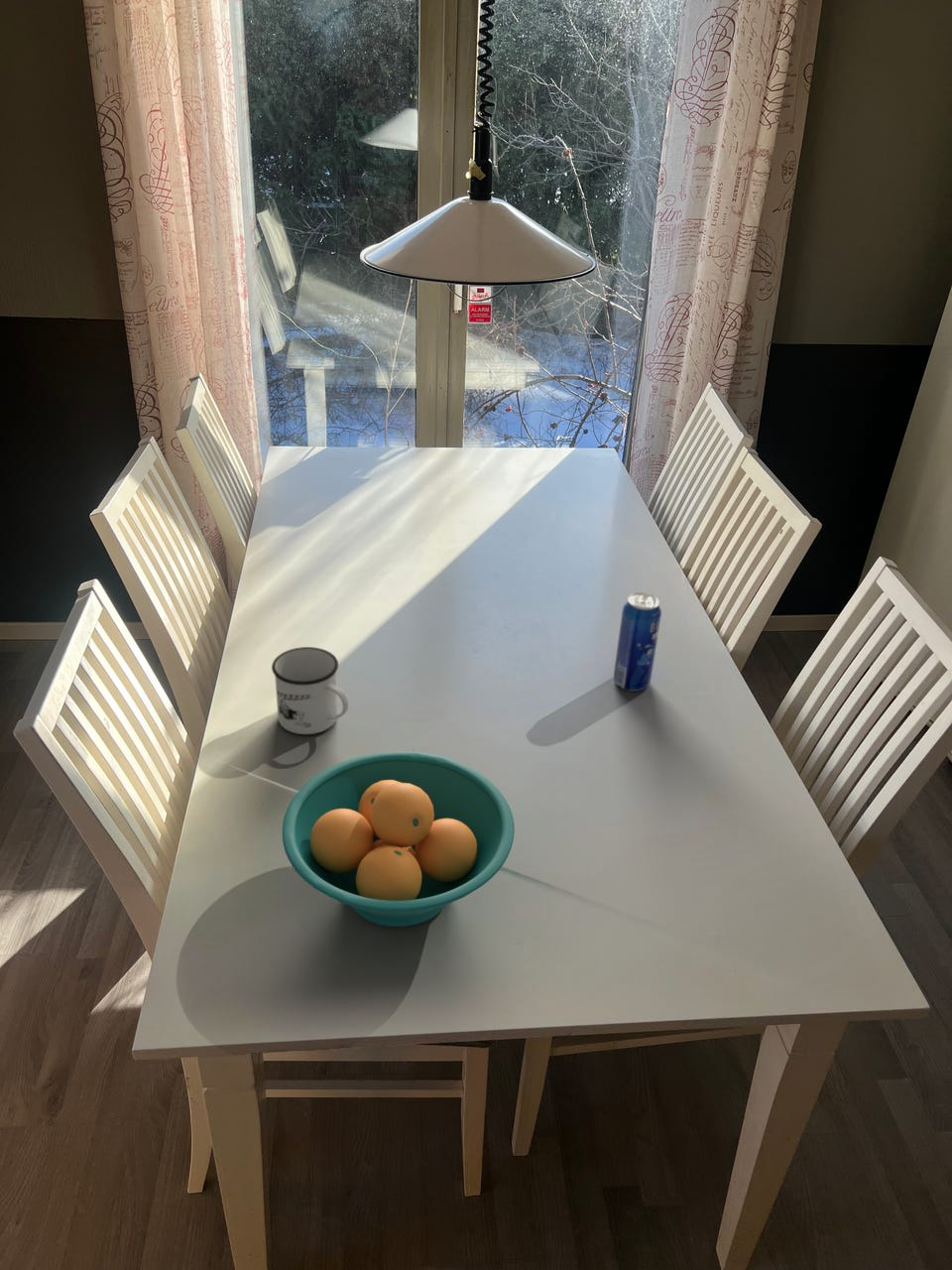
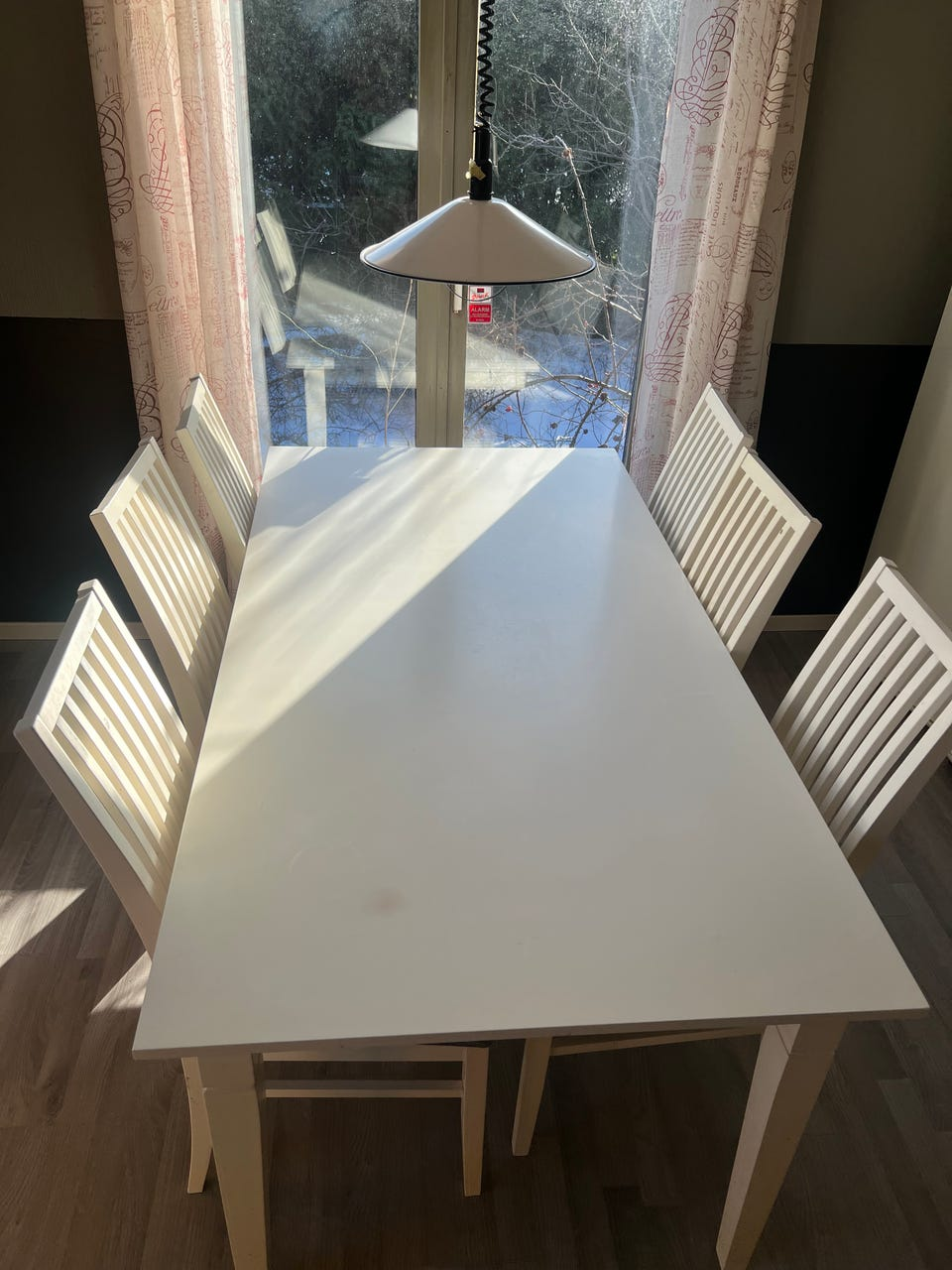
- beverage can (637, 642)
- mug (314, 695)
- fruit bowl (399, 840)
